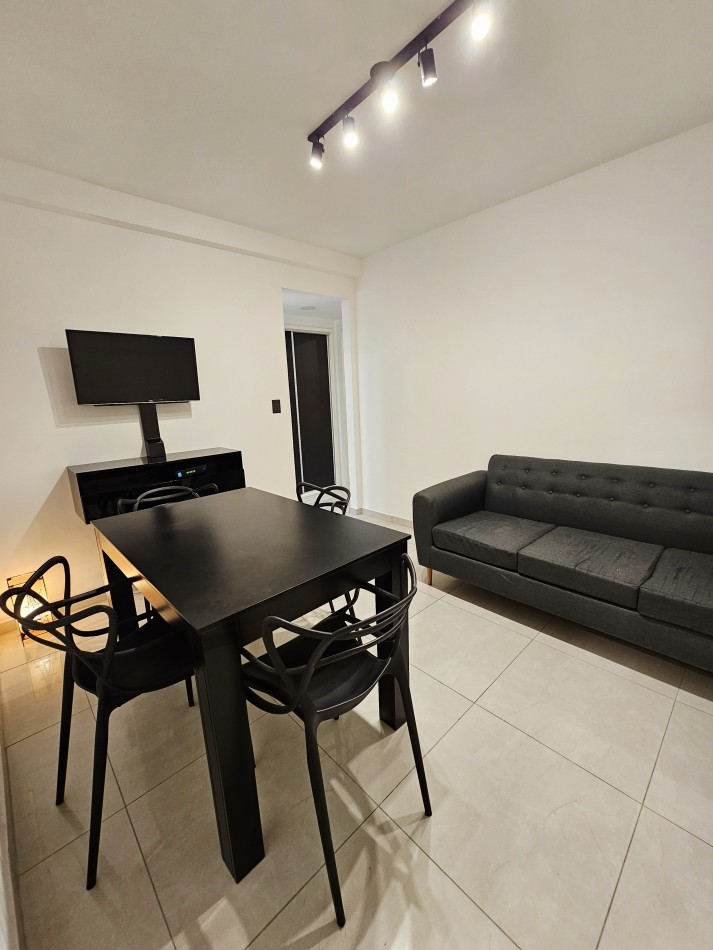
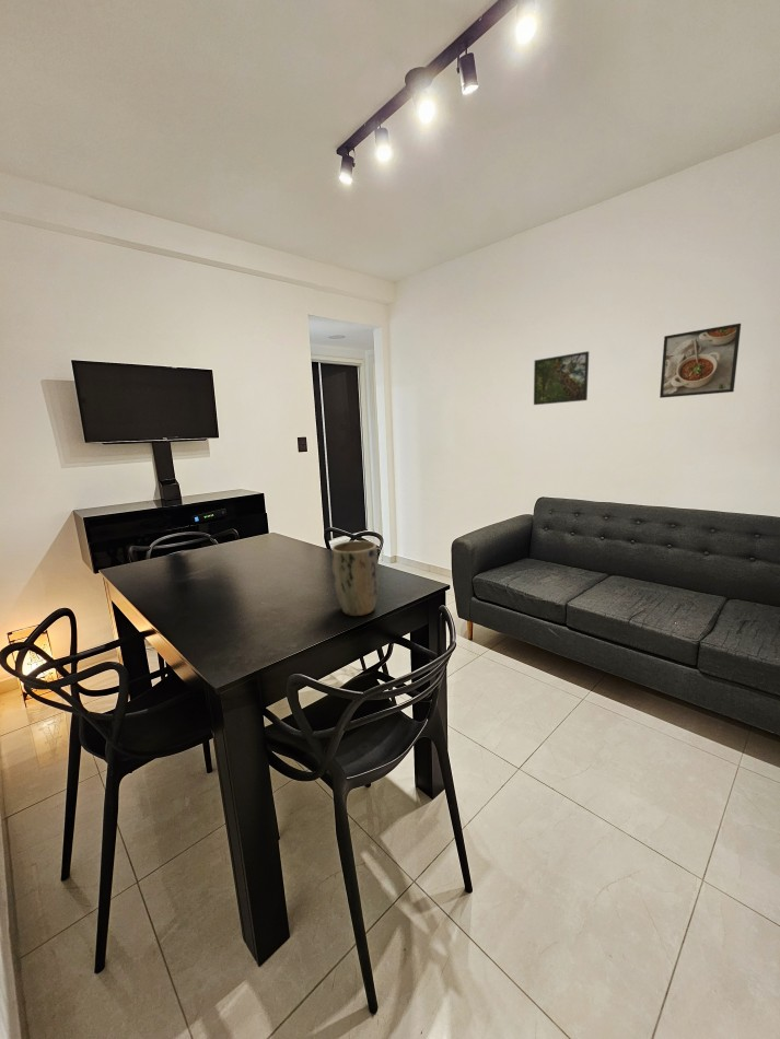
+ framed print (559, 380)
+ plant pot (356, 577)
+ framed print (697, 362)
